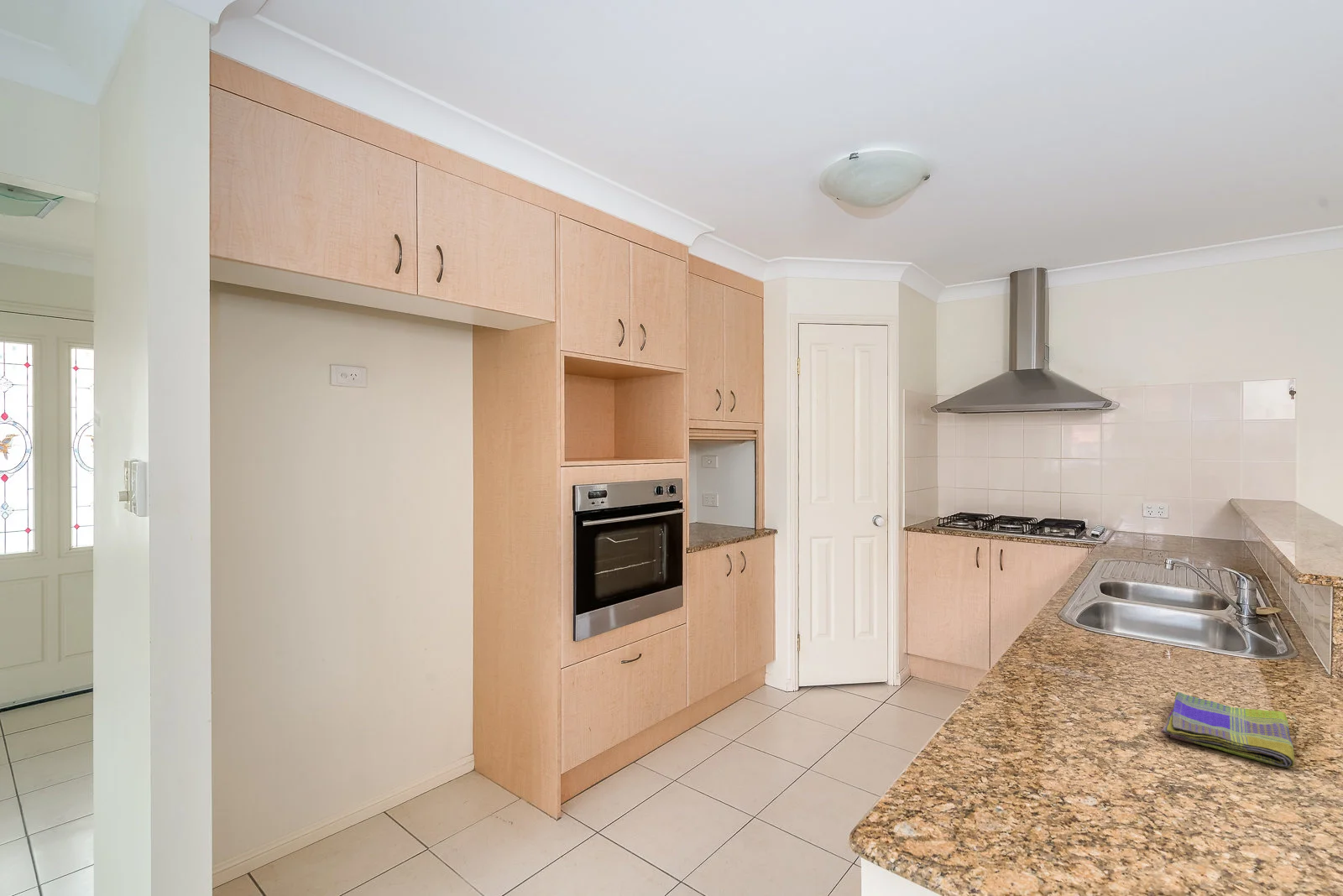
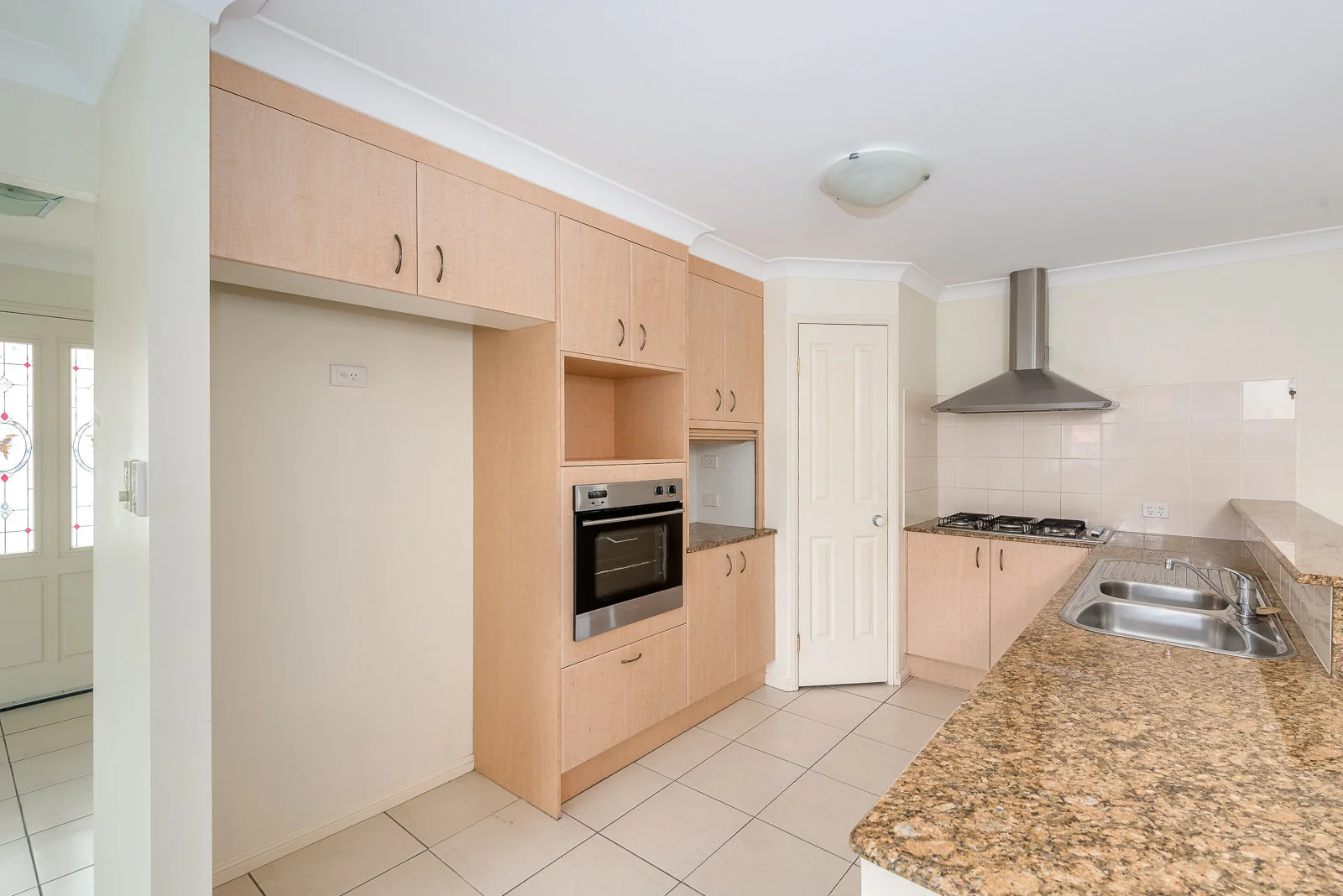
- dish towel (1227, 725)
